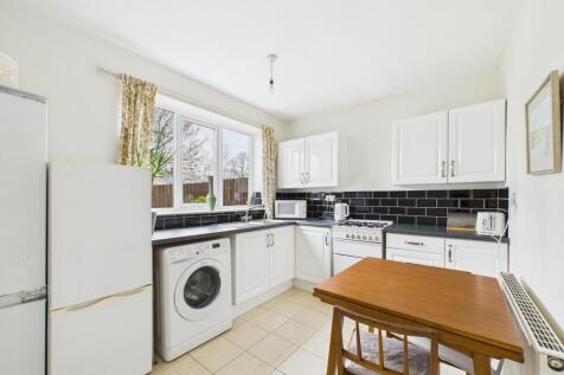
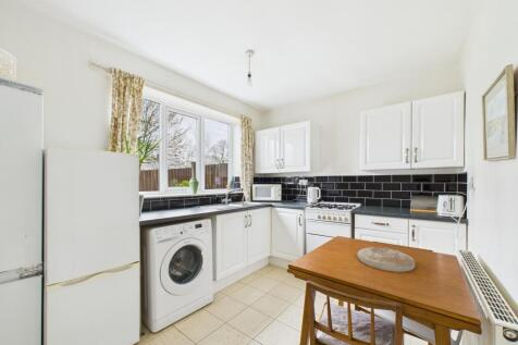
+ plate (384, 256)
